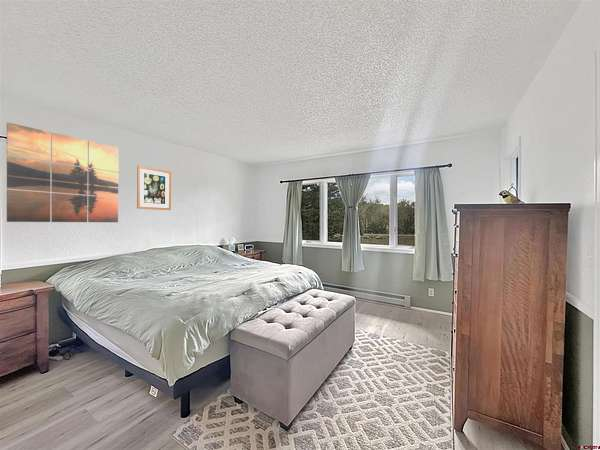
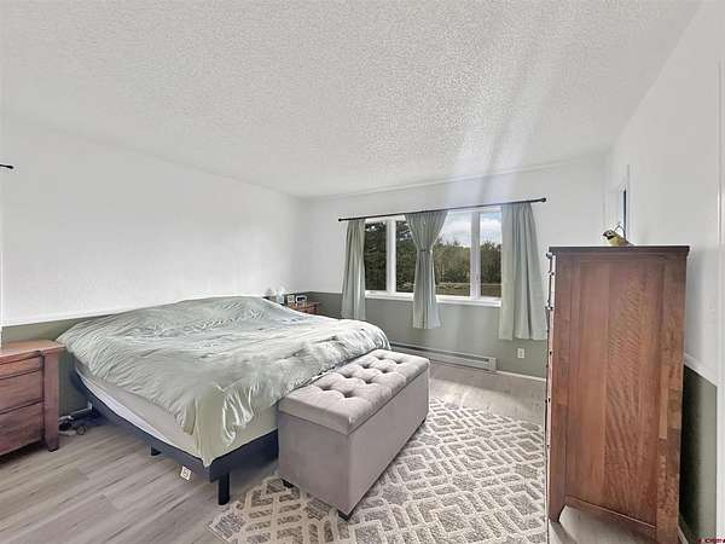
- wall art (155, 189)
- wall art (70, 179)
